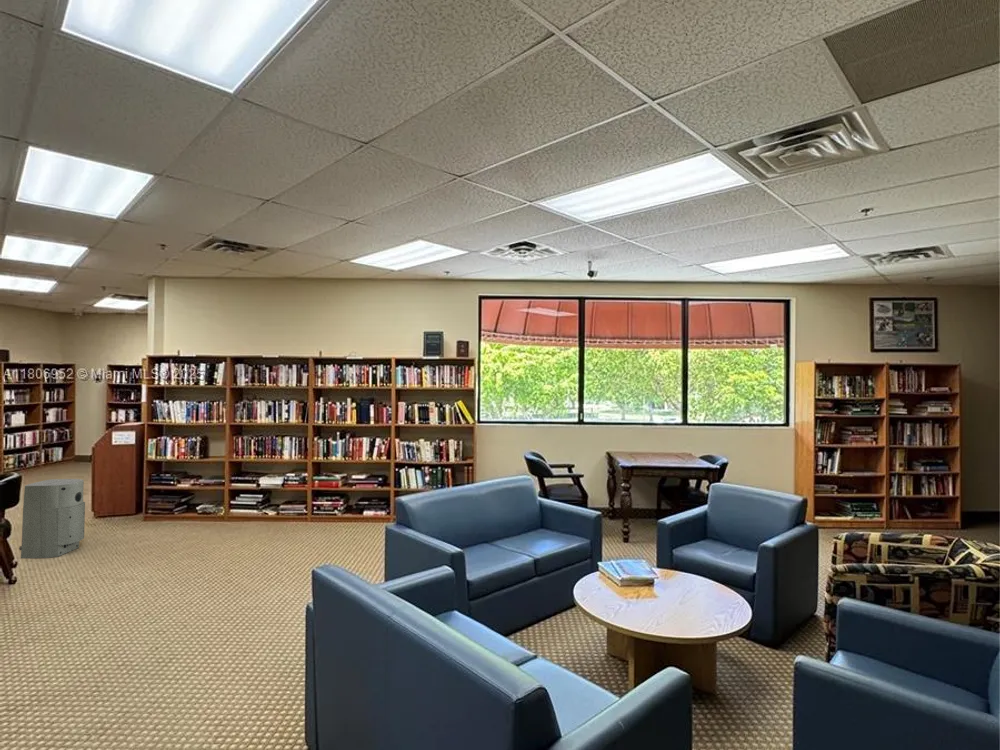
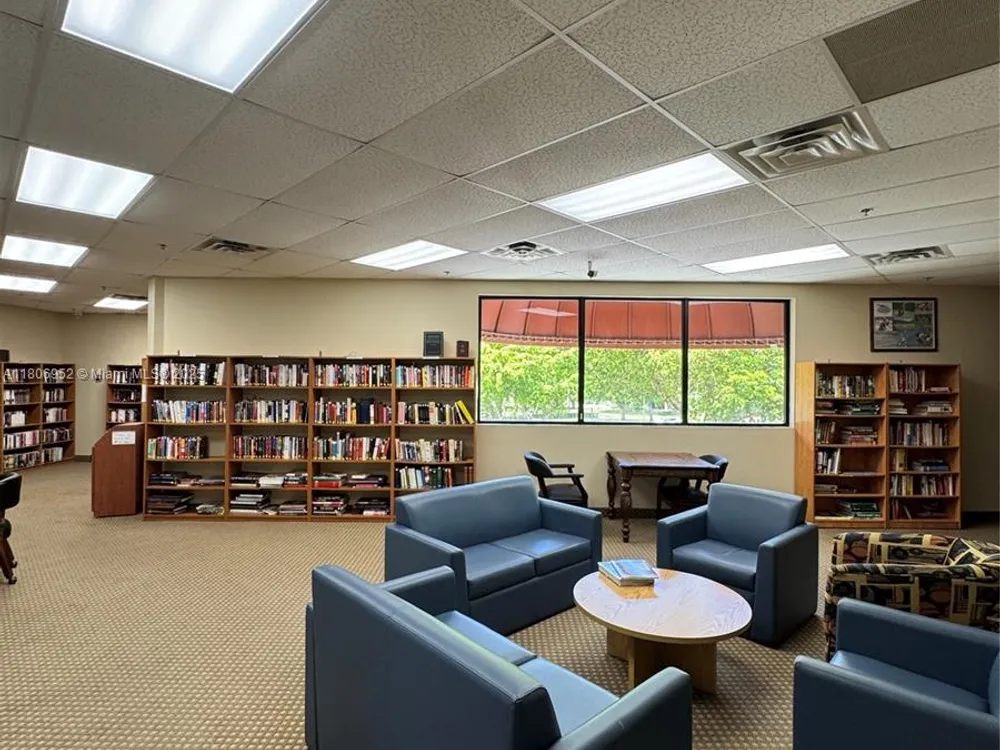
- air purifier (54, 517)
